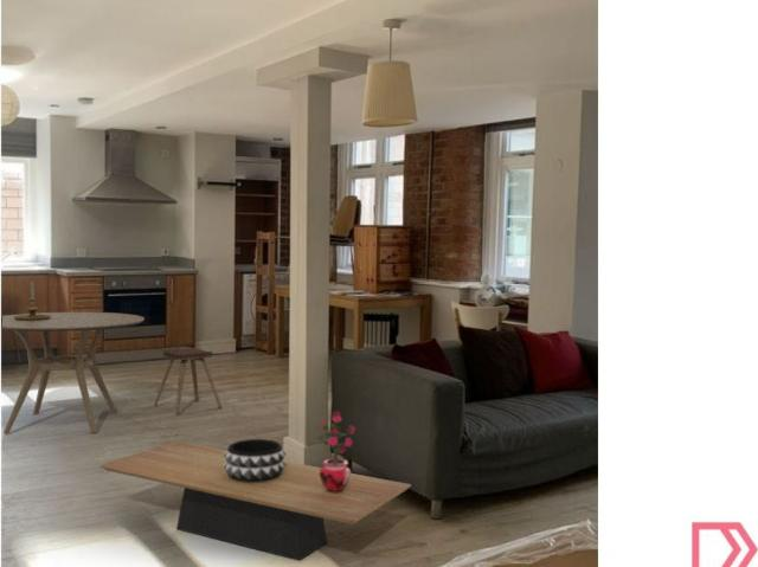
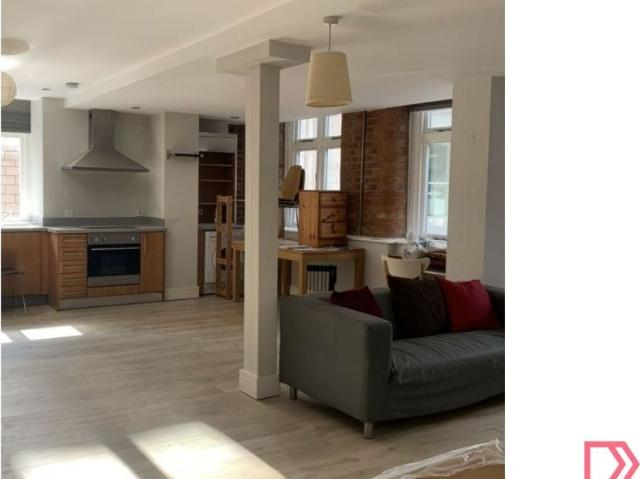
- potted plant (333, 450)
- music stool (182, 379)
- candle holder (32, 298)
- coffee table (250, 504)
- decorative bowl (255, 459)
- dining table (64, 369)
